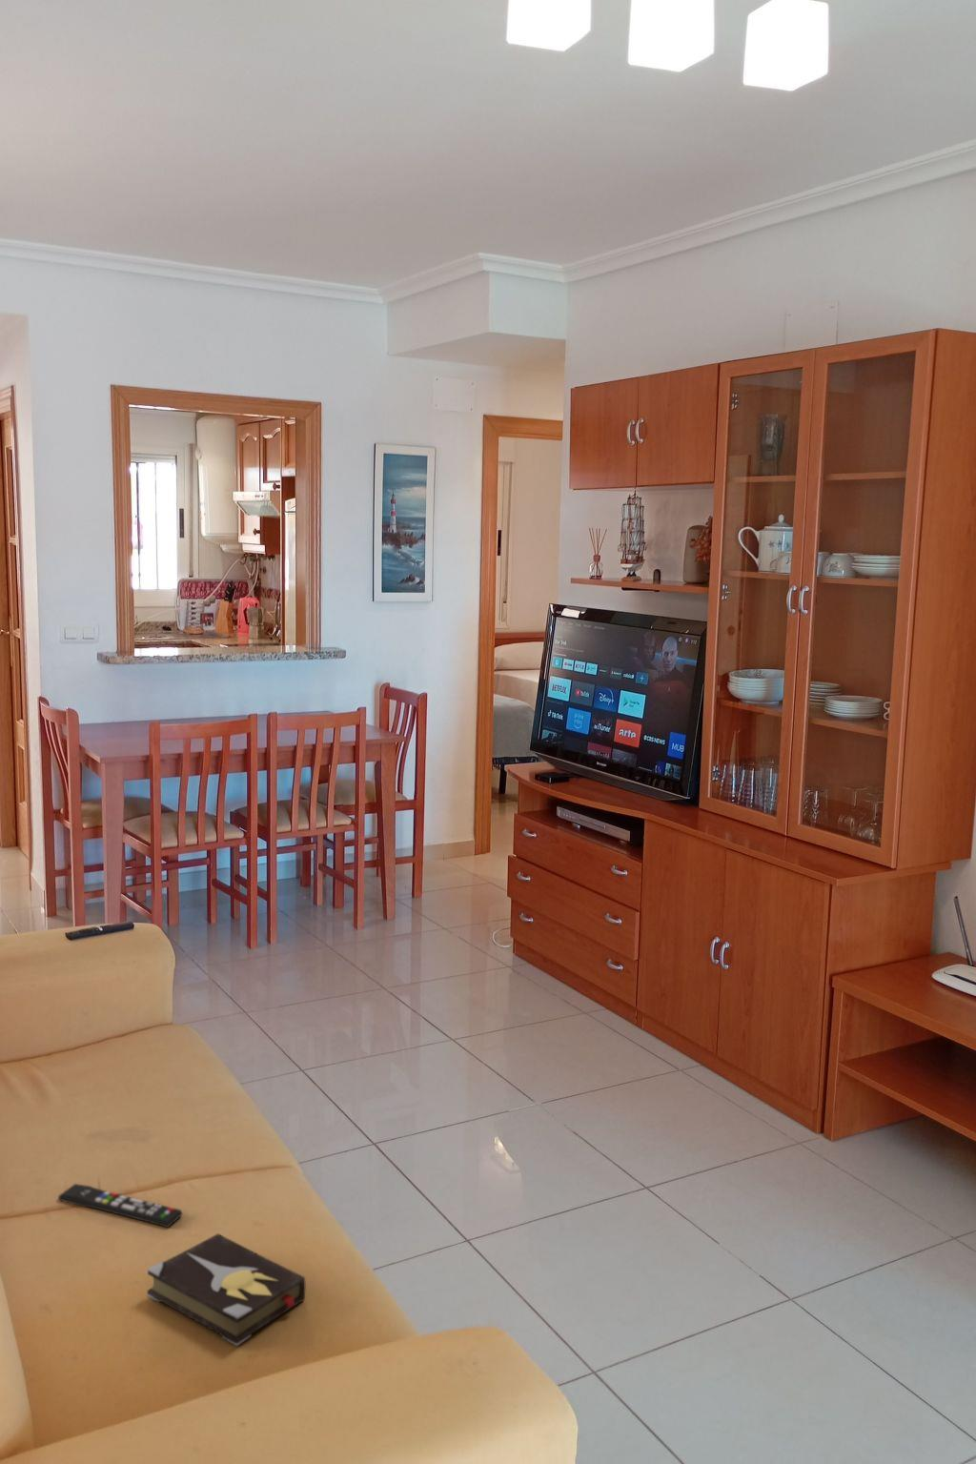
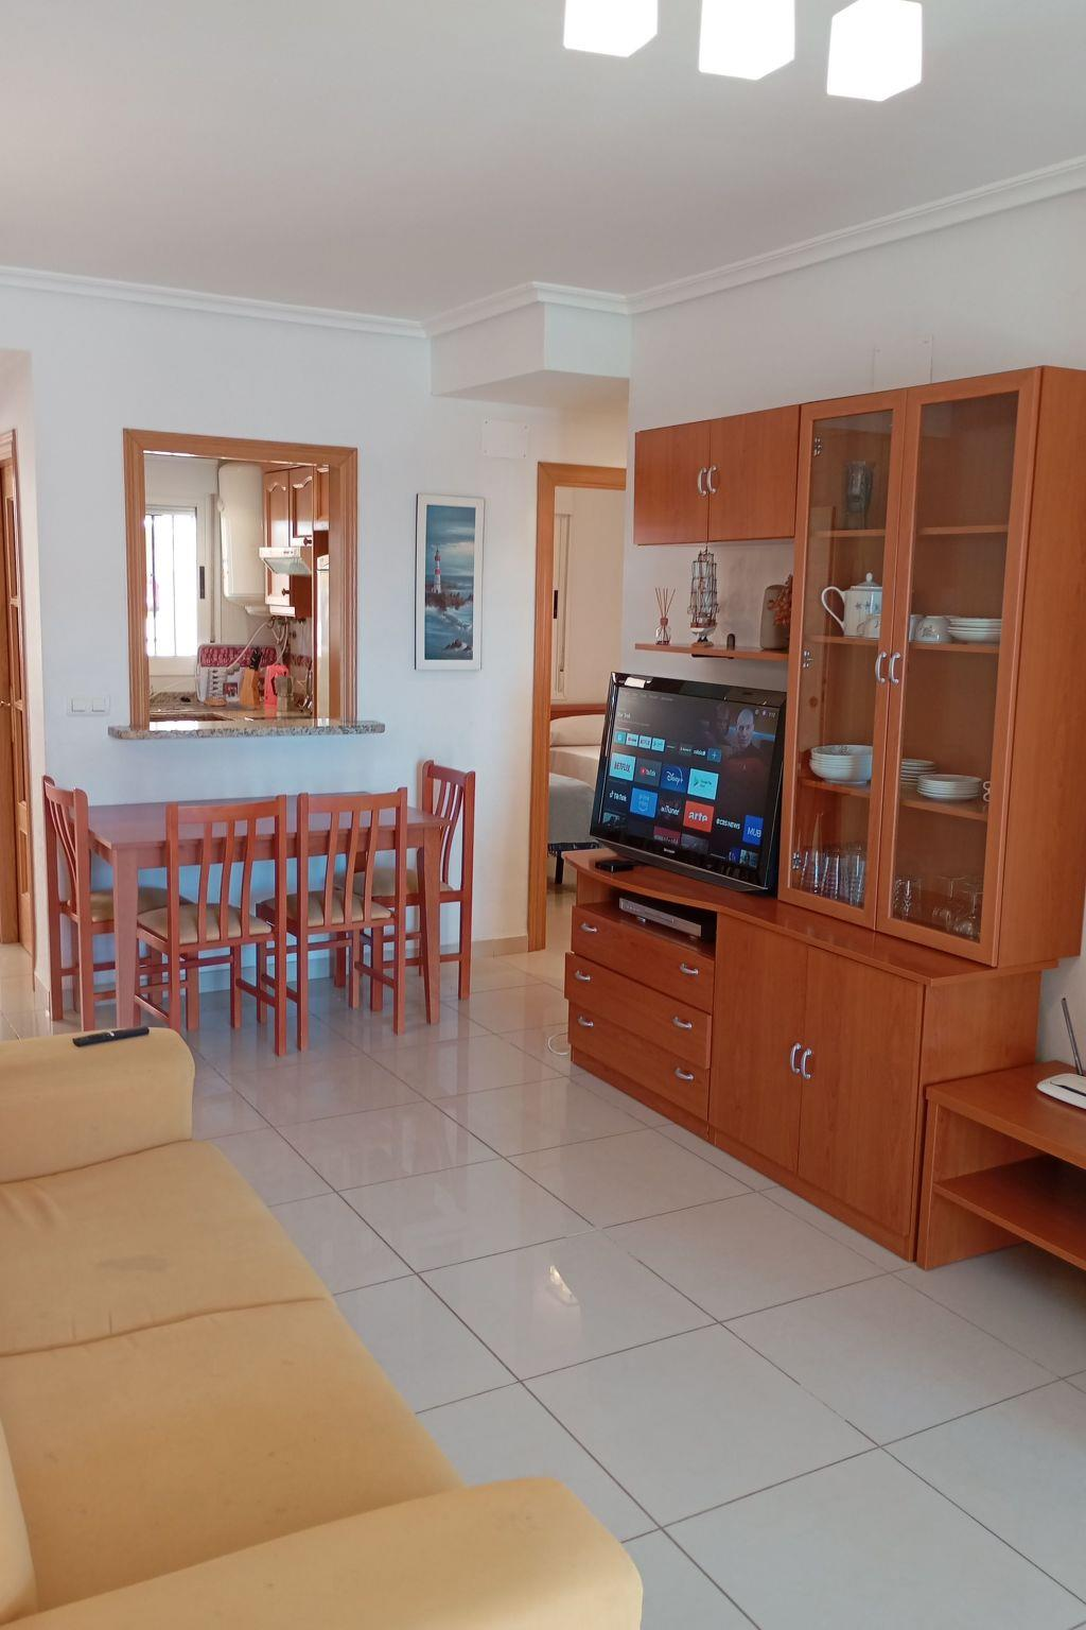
- remote control (119, 1205)
- hardback book (225, 1283)
